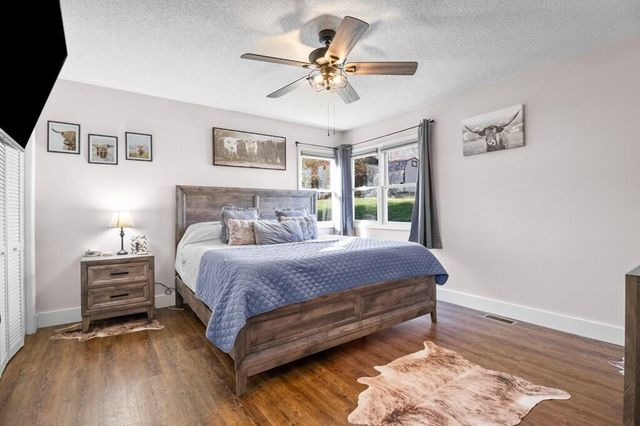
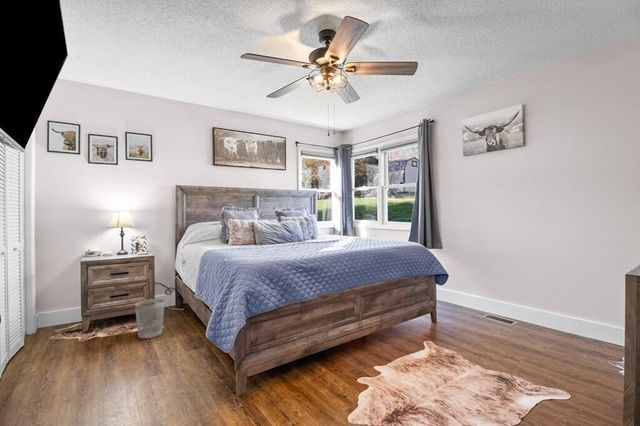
+ wastebasket (150, 318)
